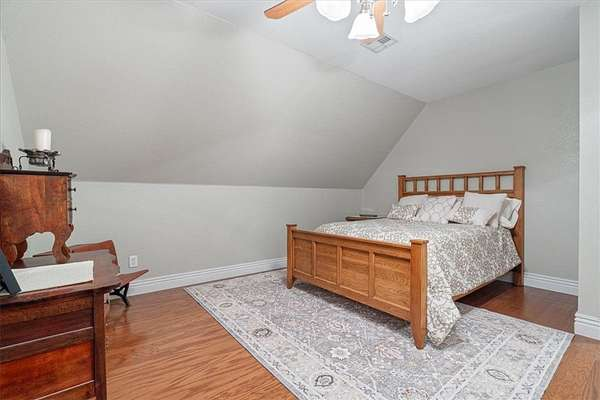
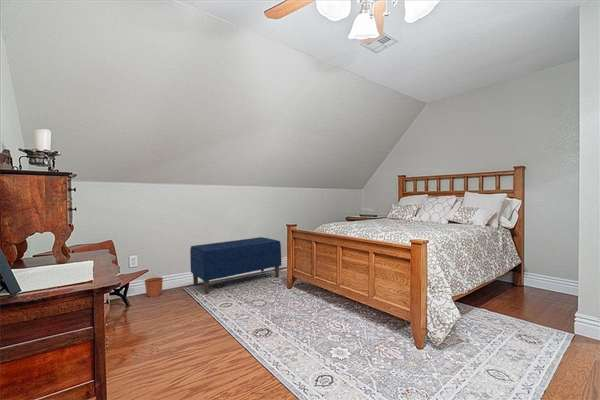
+ plant pot (153, 283)
+ bench (237, 262)
